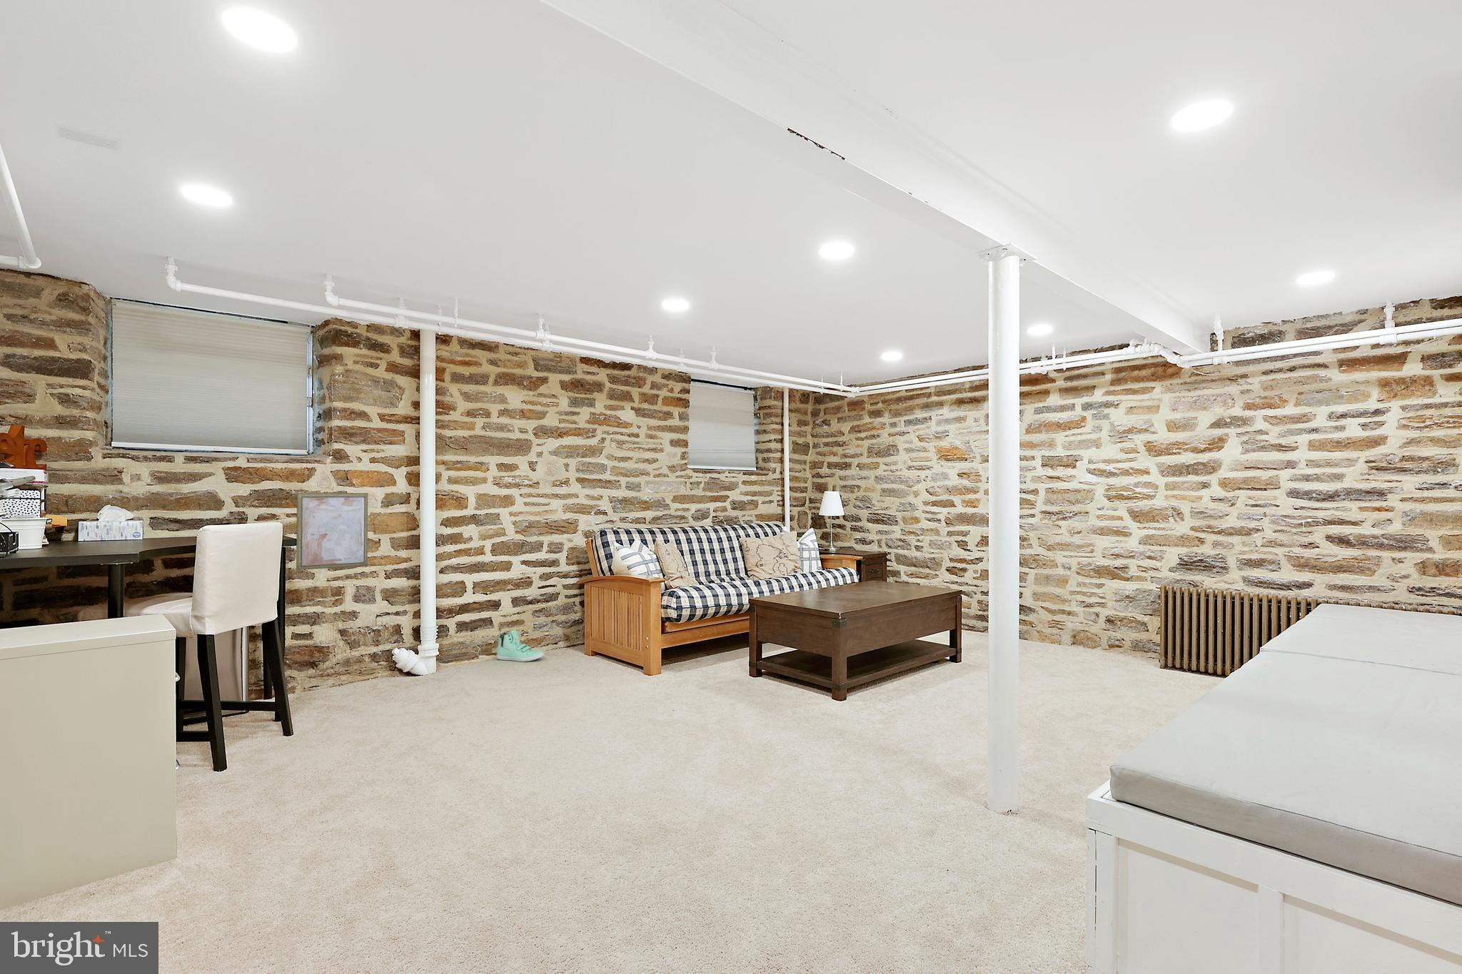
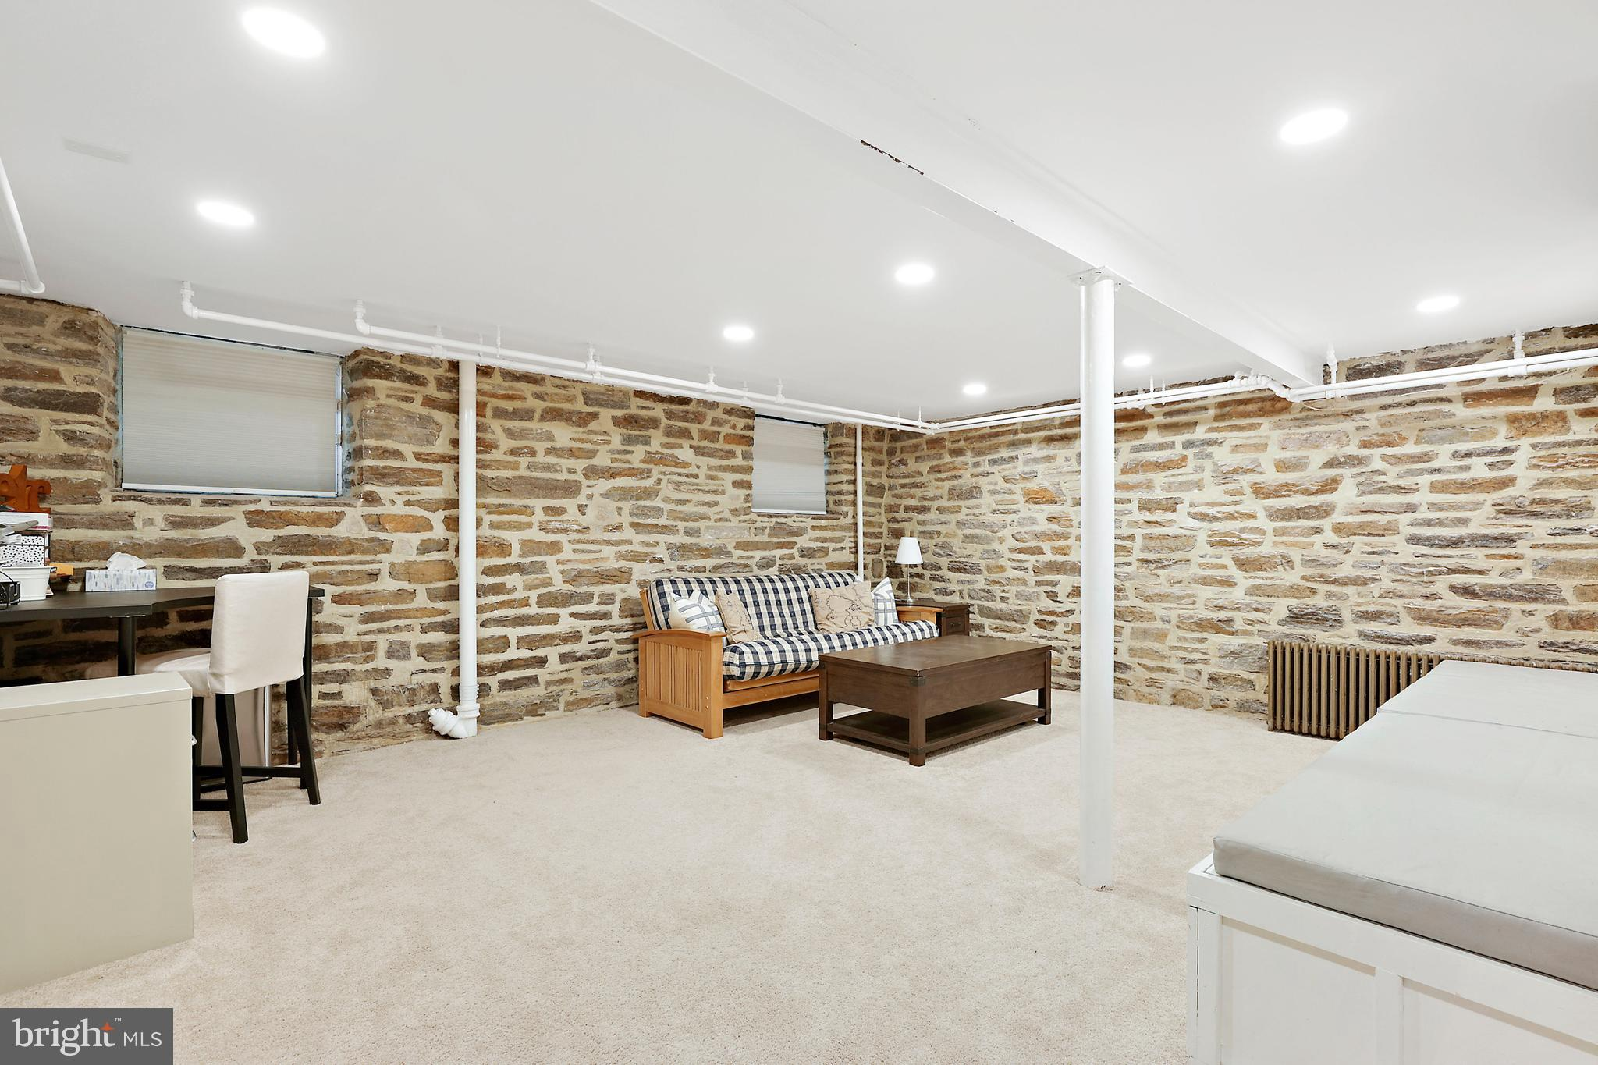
- wall art (334, 530)
- sneaker (521, 645)
